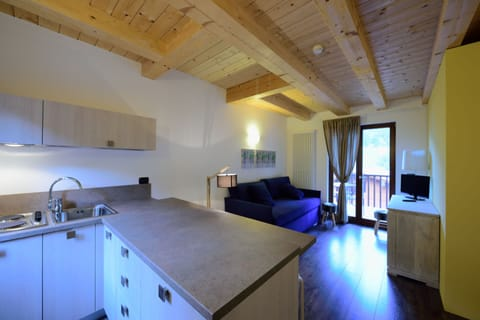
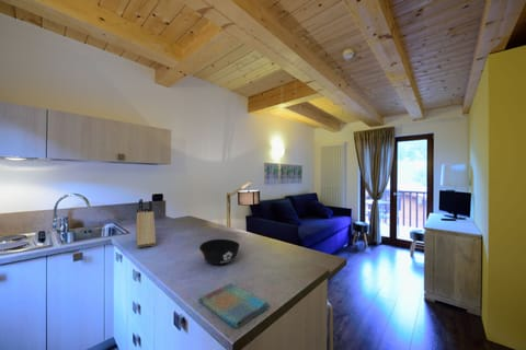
+ bowl (219, 253)
+ knife block (145, 220)
+ dish towel (232, 301)
